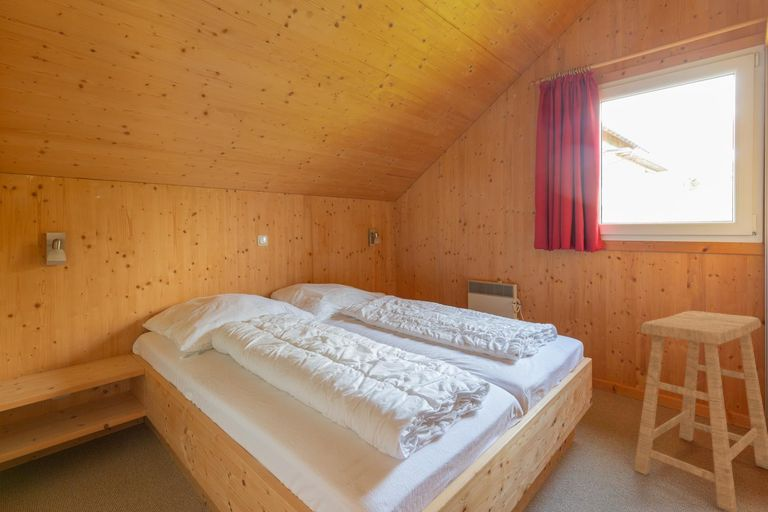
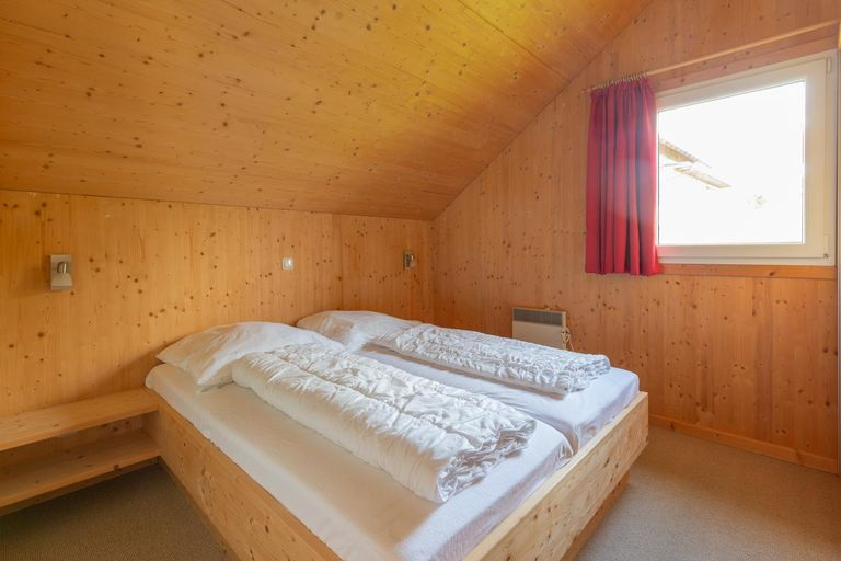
- stool (702, 394)
